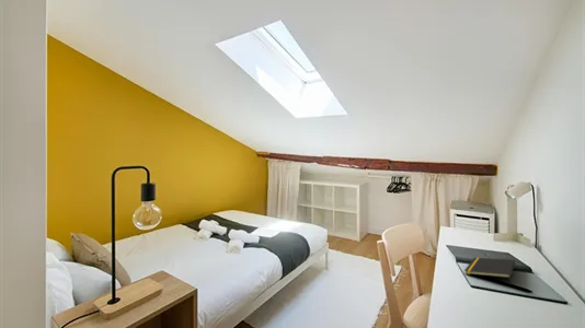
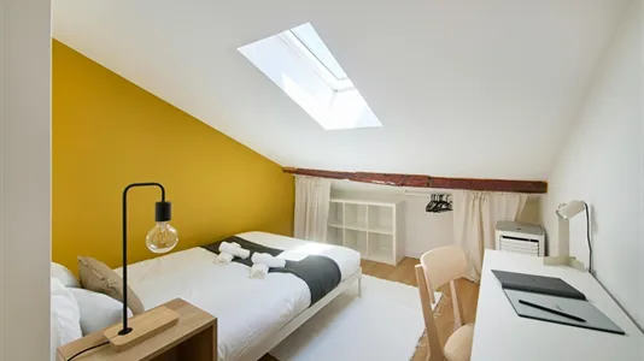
- notepad (490, 266)
